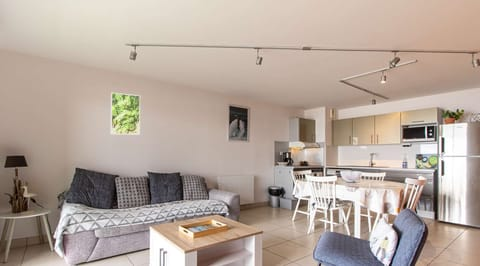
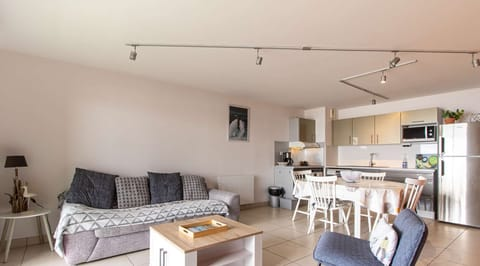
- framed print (125, 114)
